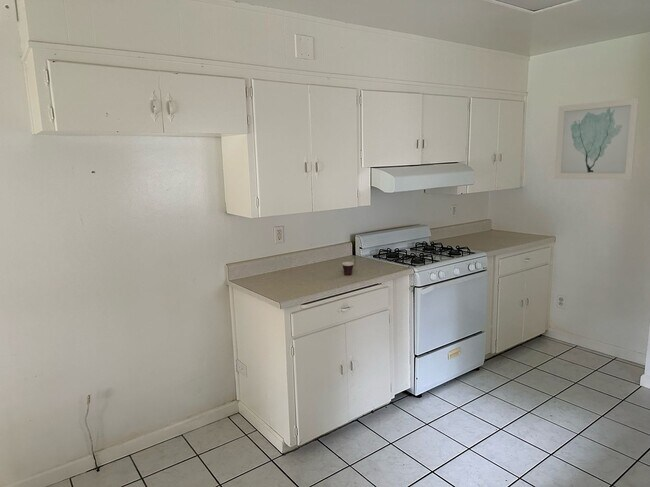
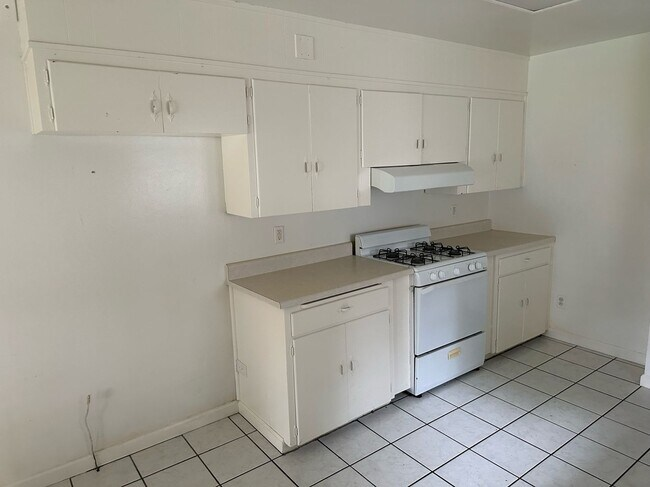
- cup (351, 265)
- wall art (593, 141)
